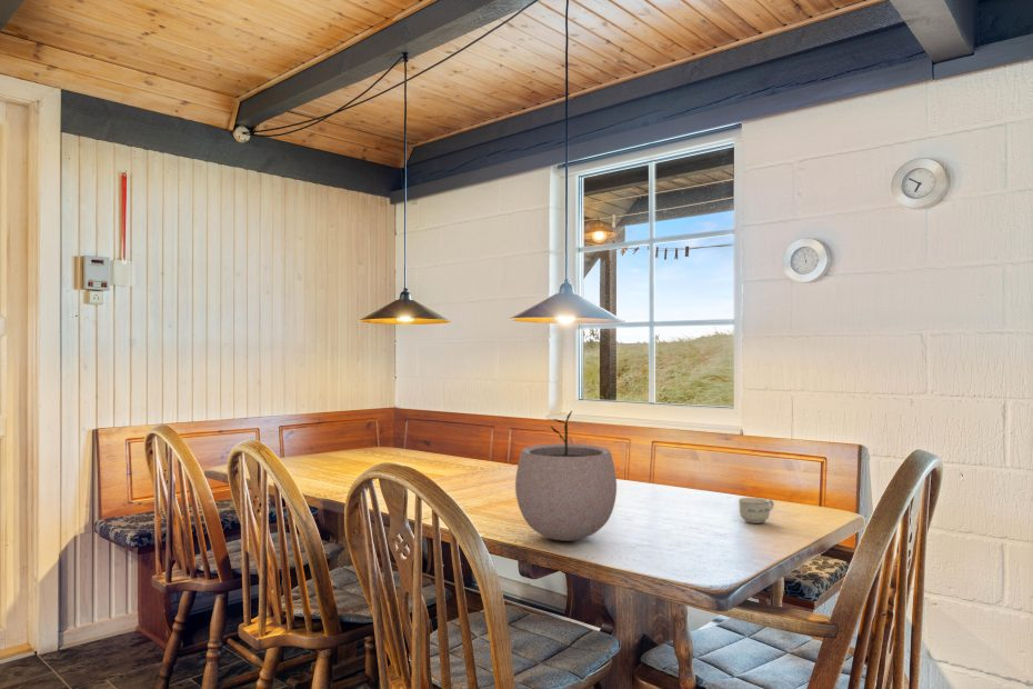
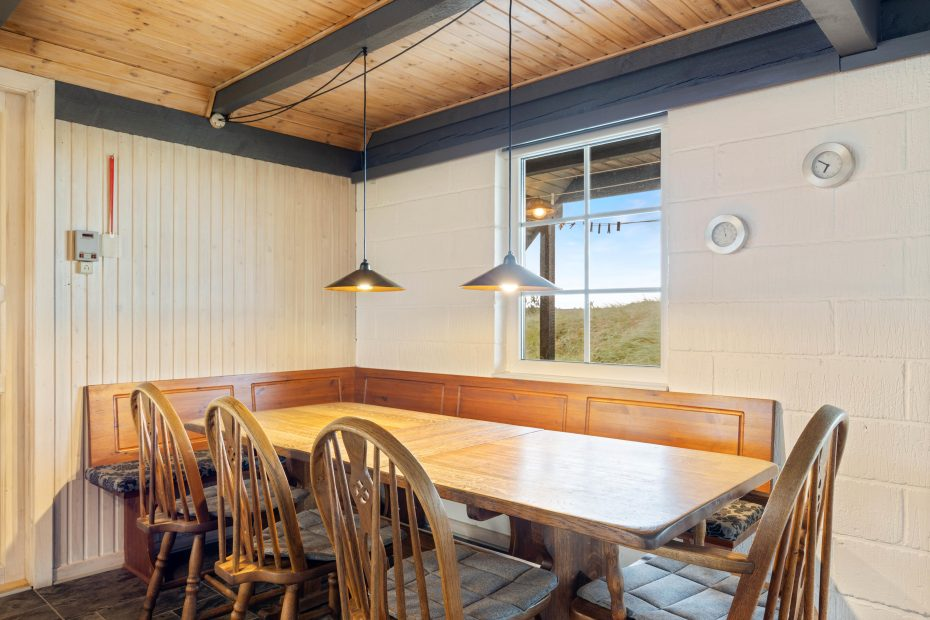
- cup (758, 510)
- plant pot (565, 473)
